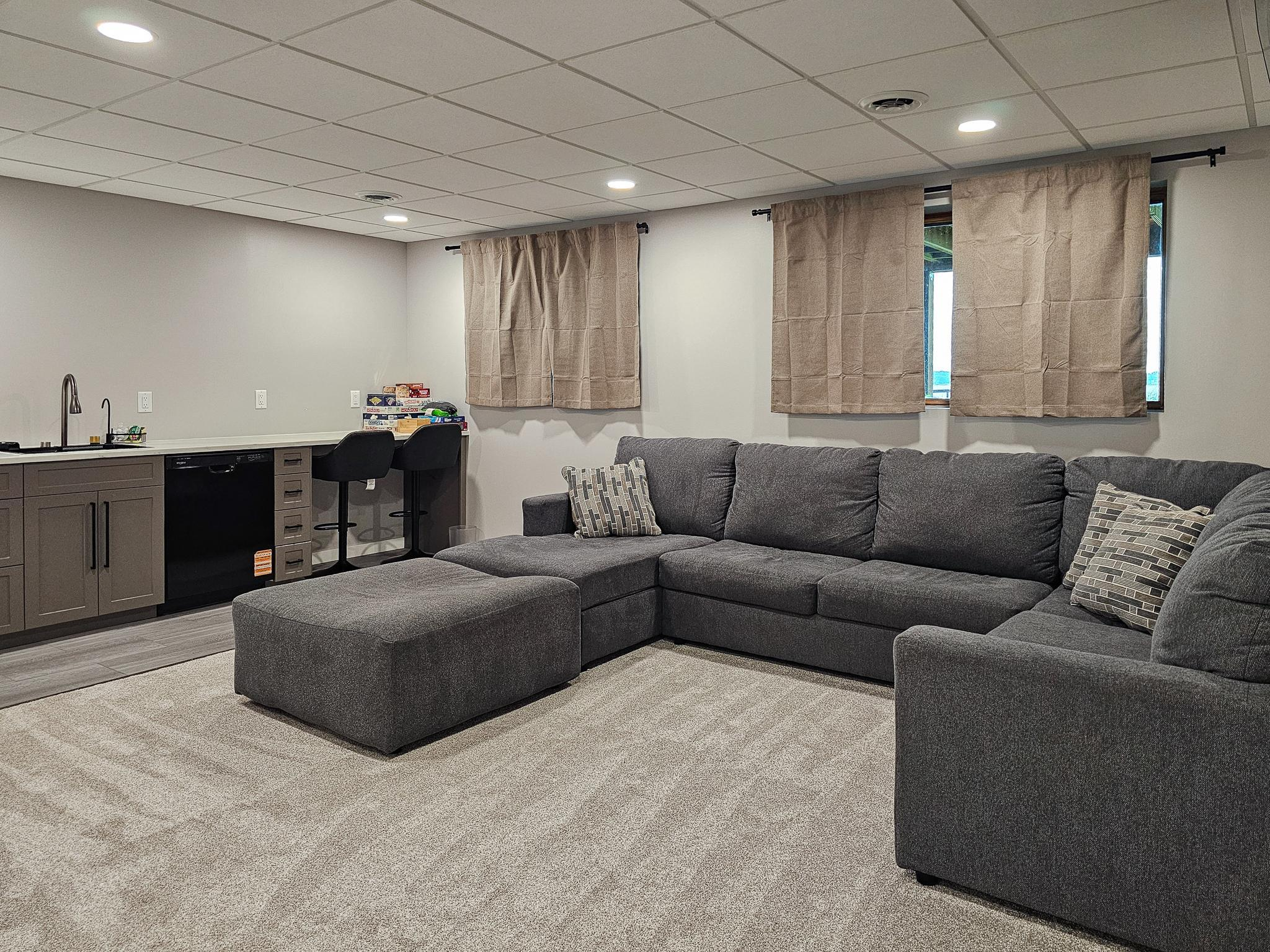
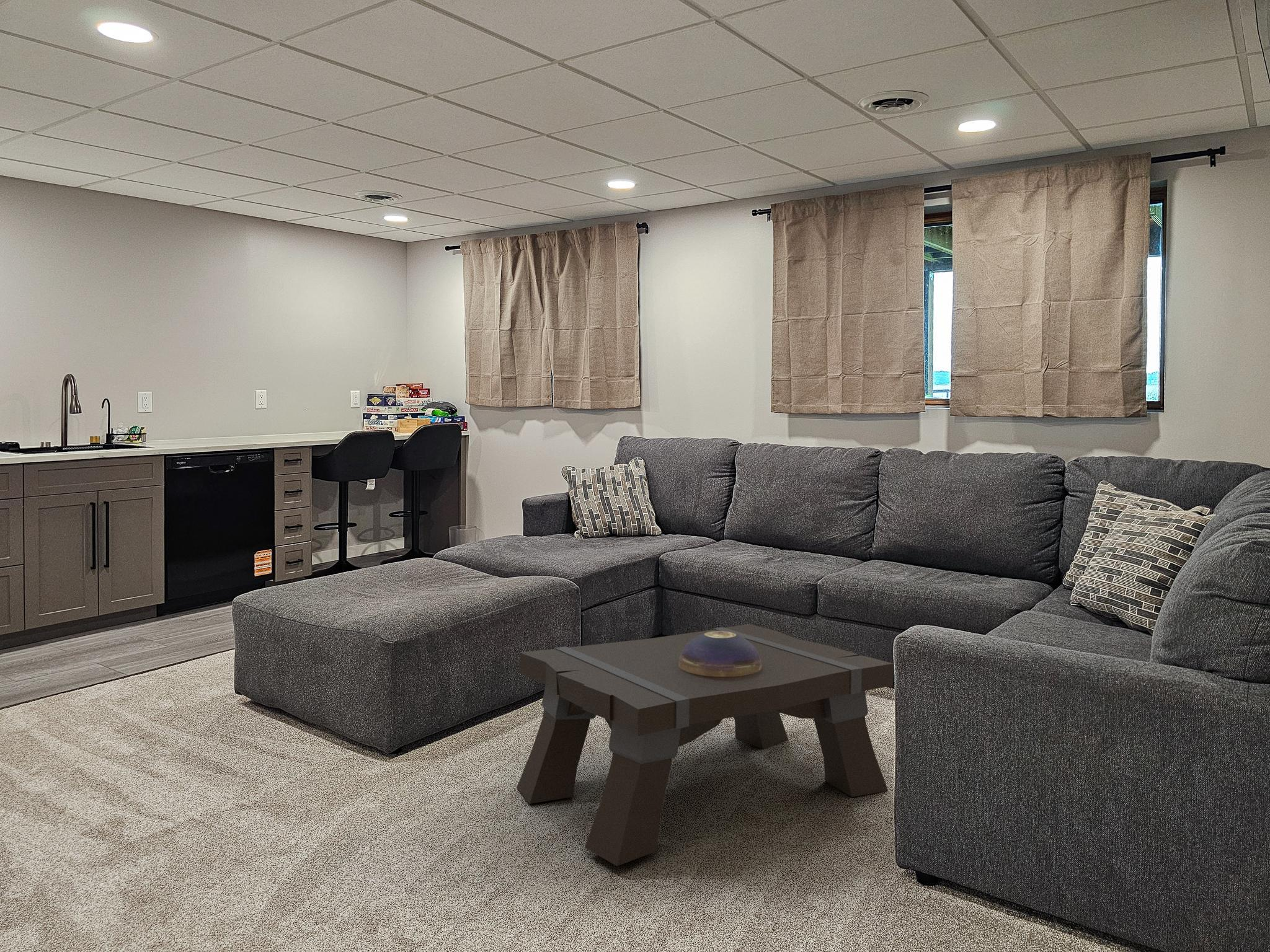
+ decorative bowl (720, 647)
+ coffee table (703, 723)
